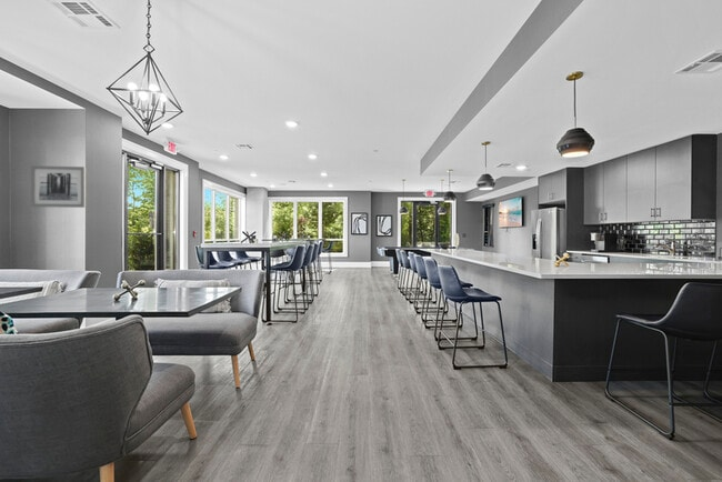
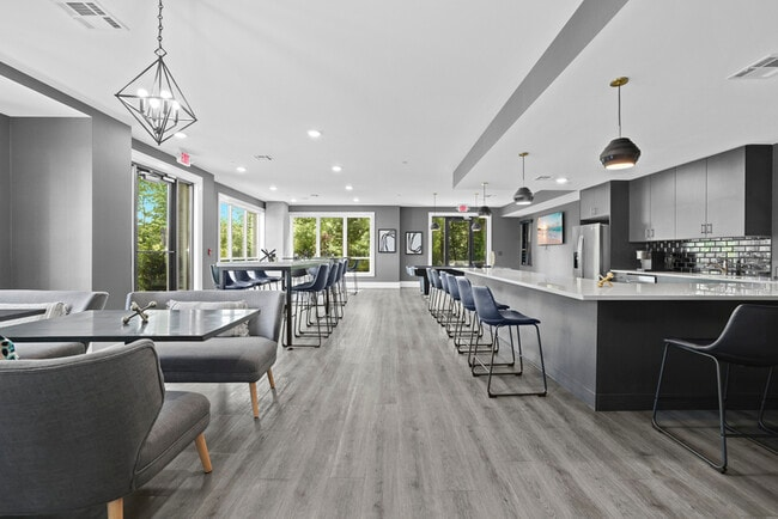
- wall art (58, 187)
